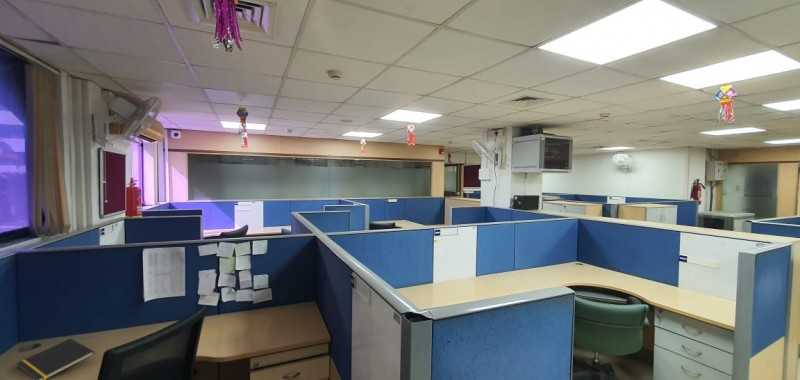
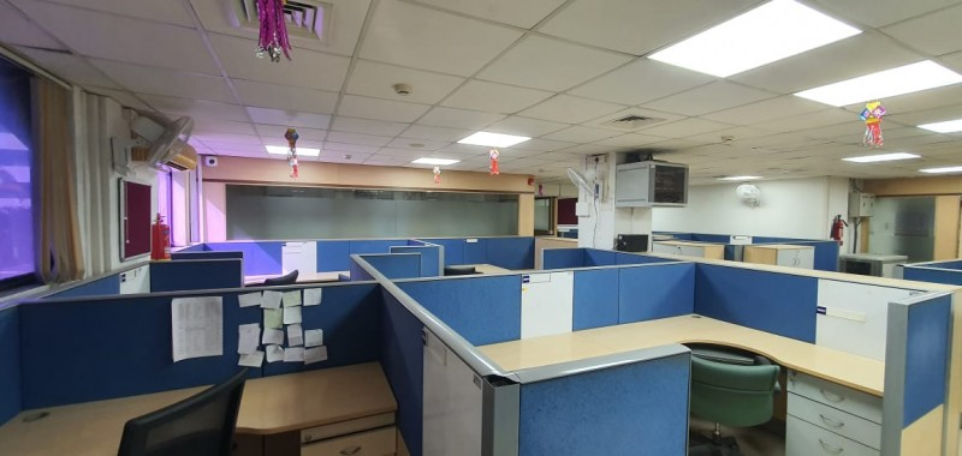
- notepad (56, 358)
